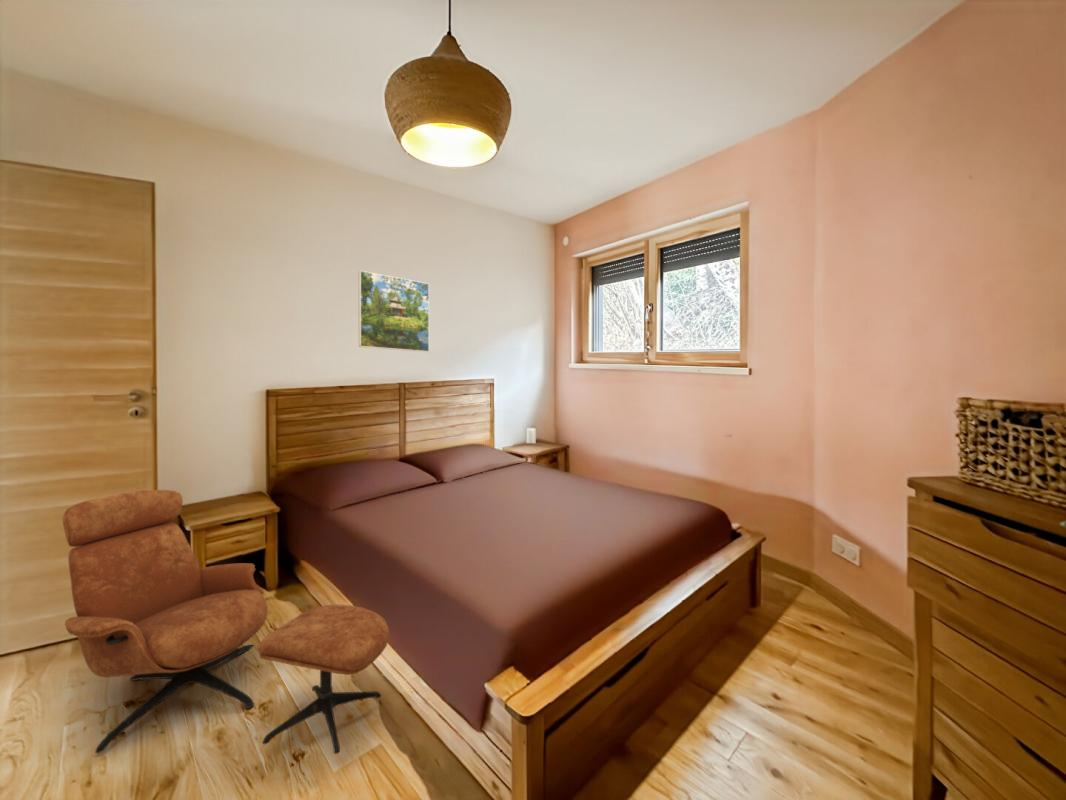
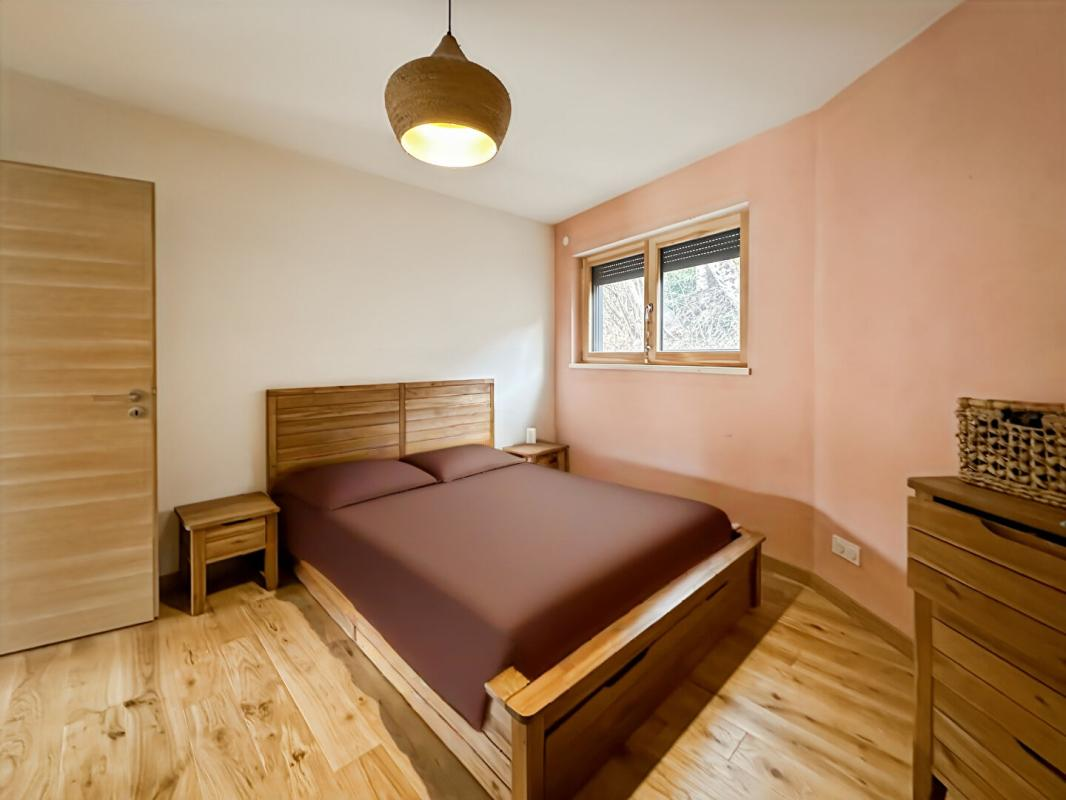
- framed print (395, 313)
- lounge chair (227, 603)
